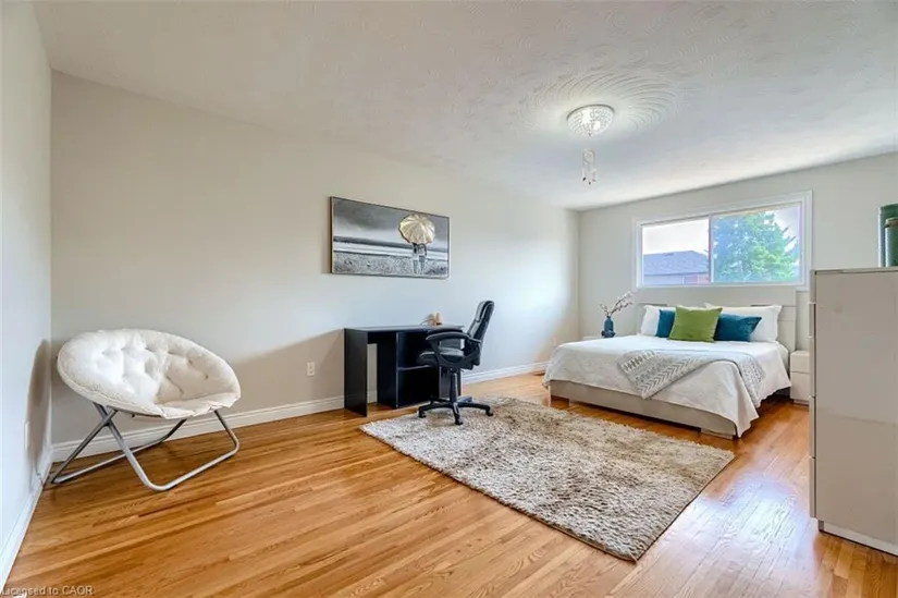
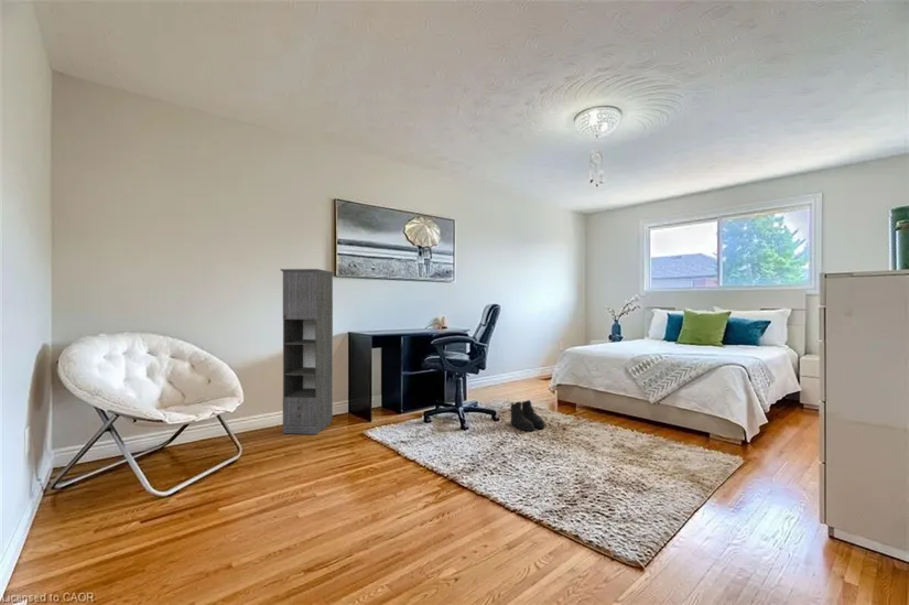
+ boots (527, 413)
+ storage cabinet (307, 348)
